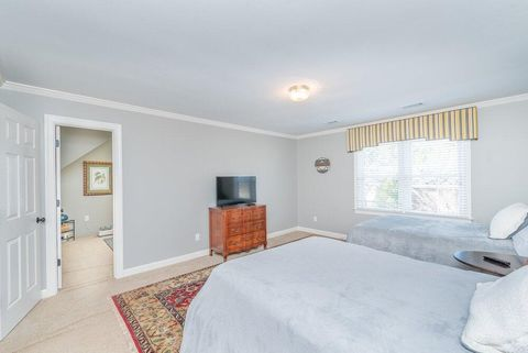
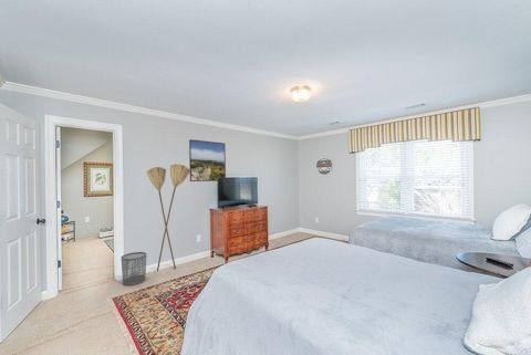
+ waste bin (134, 268)
+ floor lamp (168, 217)
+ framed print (208, 160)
